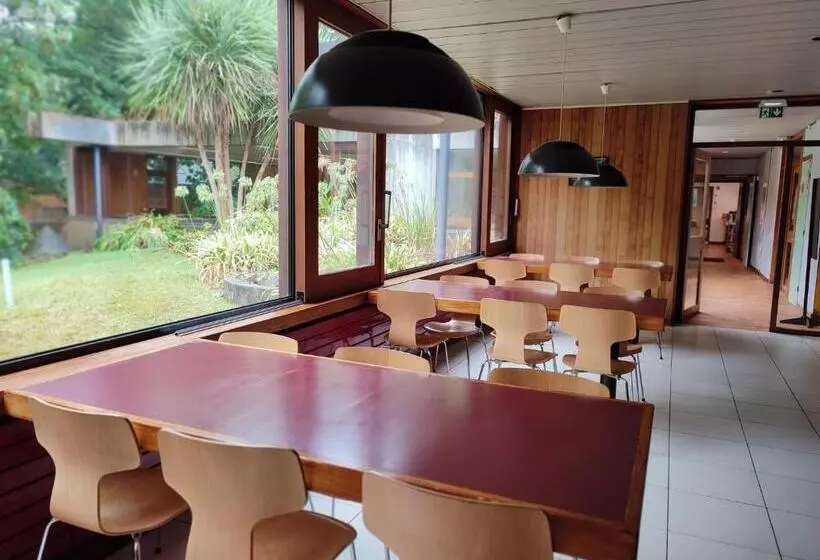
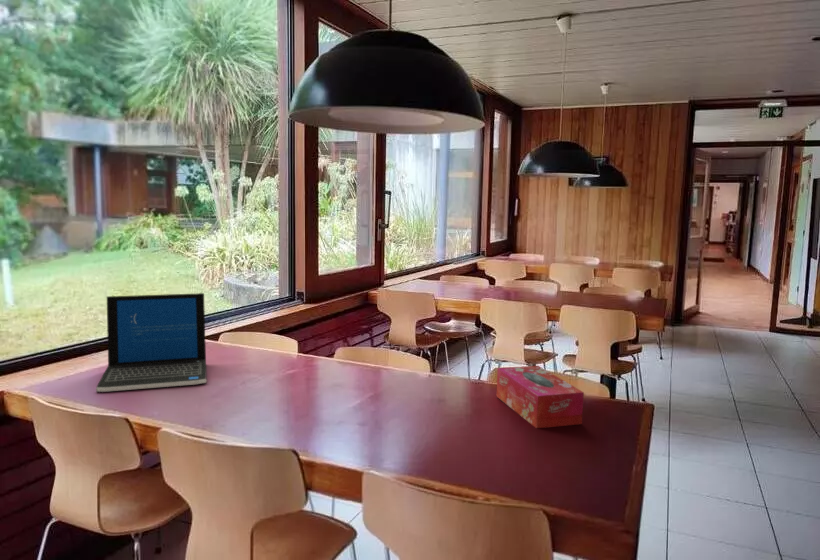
+ laptop (155, 338)
+ tissue box (537, 394)
